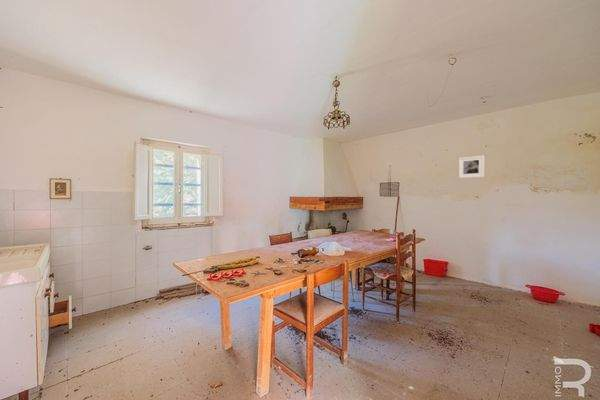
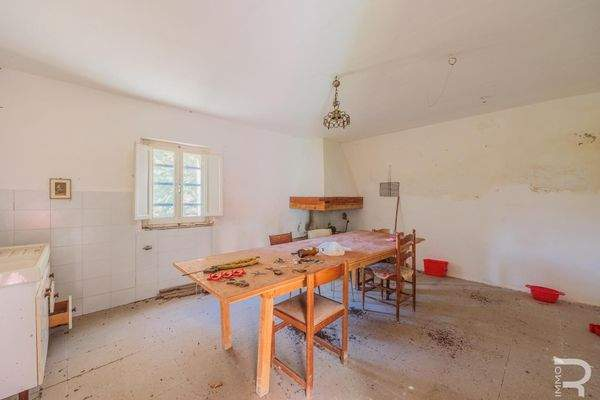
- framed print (471, 167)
